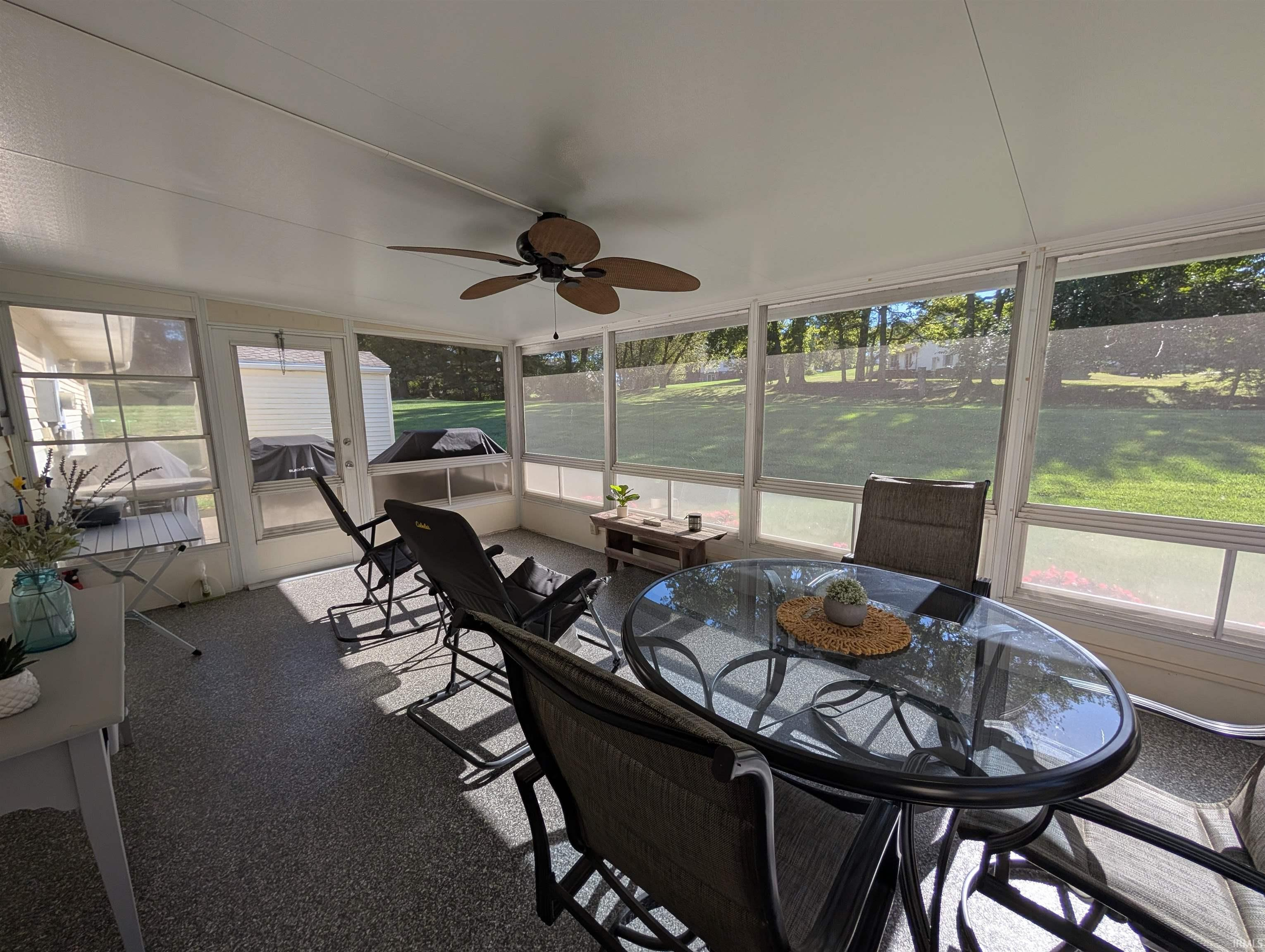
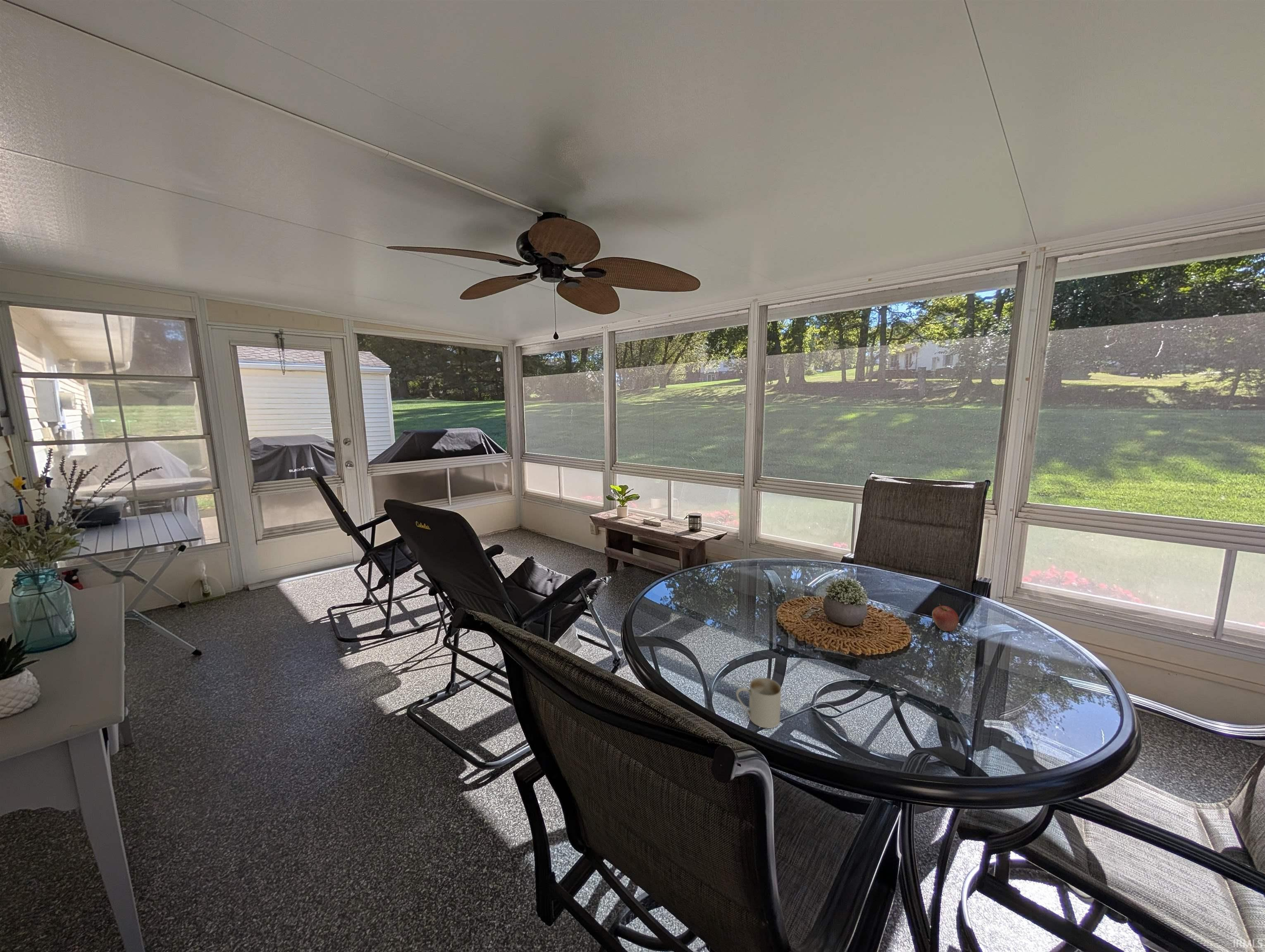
+ fruit (945, 617)
+ mug (758, 702)
